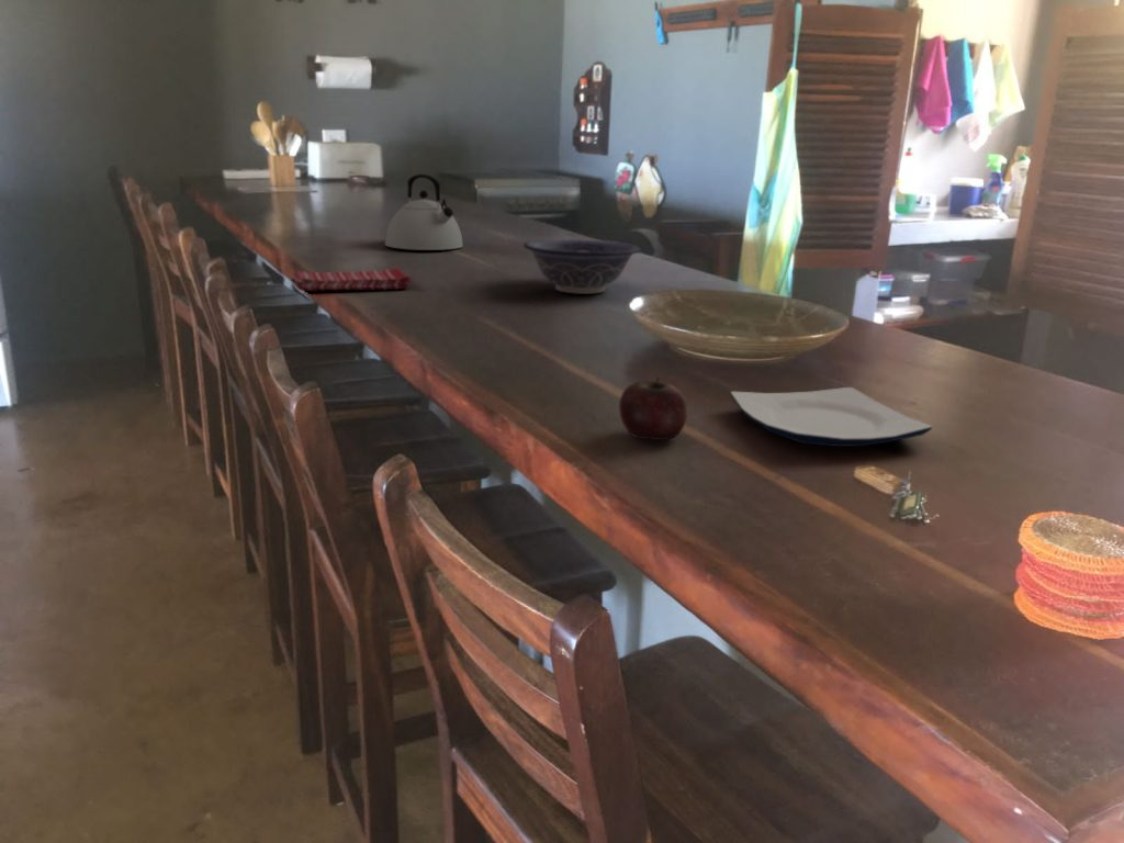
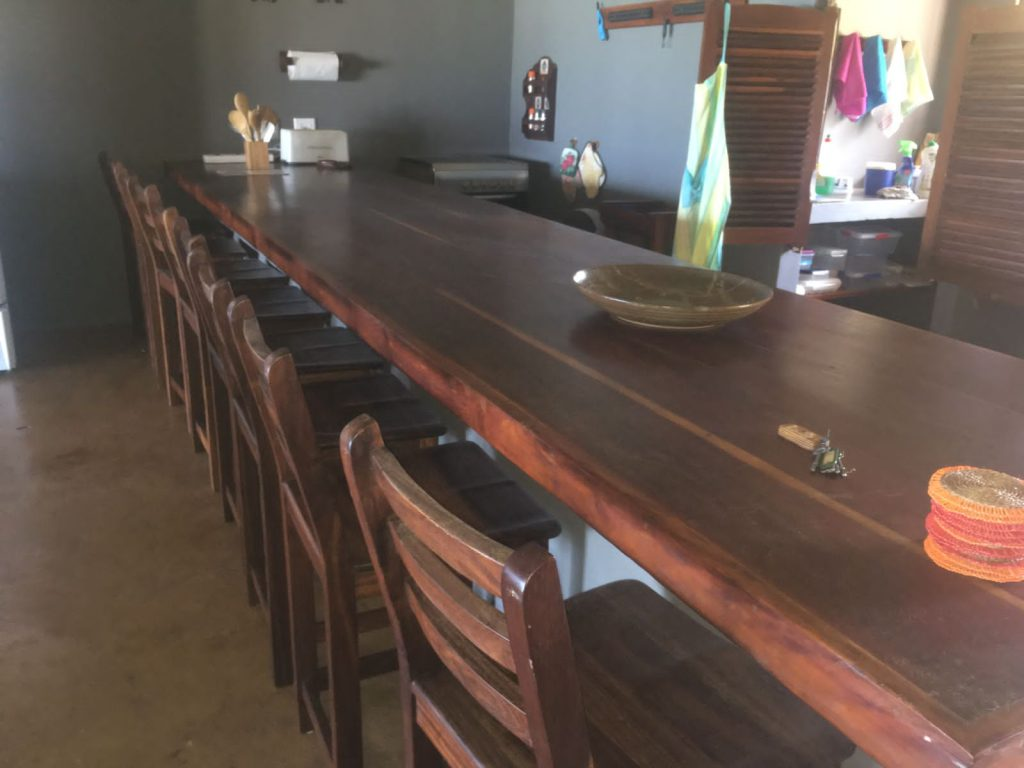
- kettle (425, 210)
- dish towel (351, 277)
- decorative bowl (581, 267)
- plate (824, 417)
- apple (653, 406)
